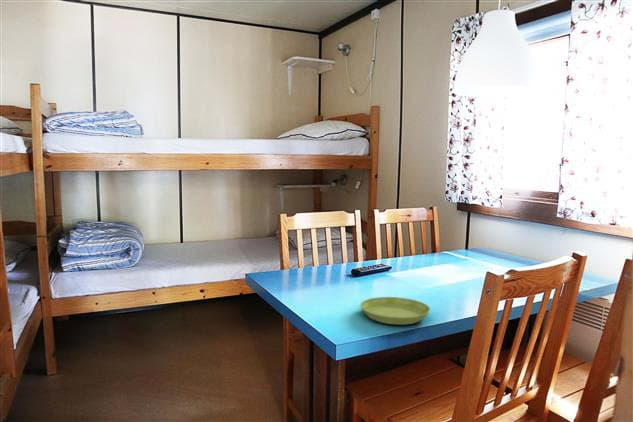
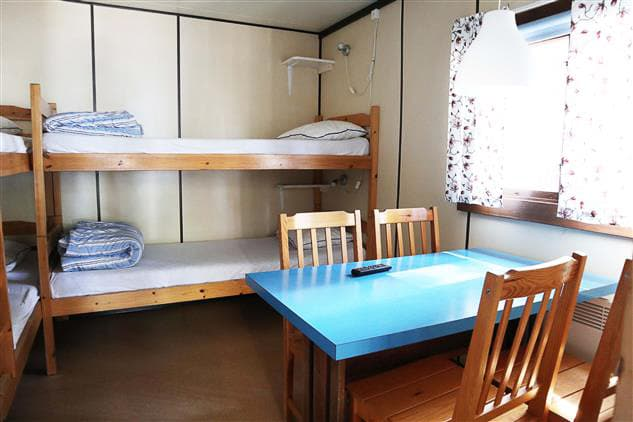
- saucer (394, 311)
